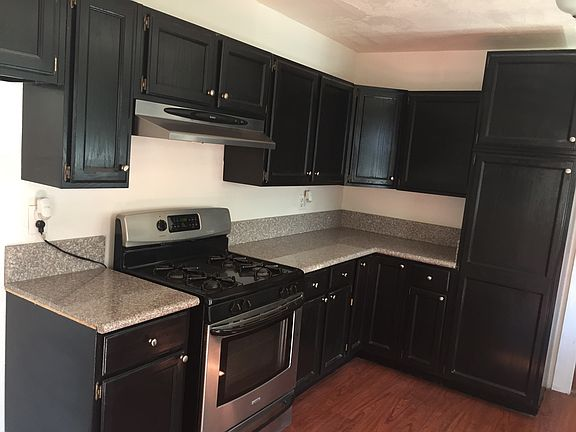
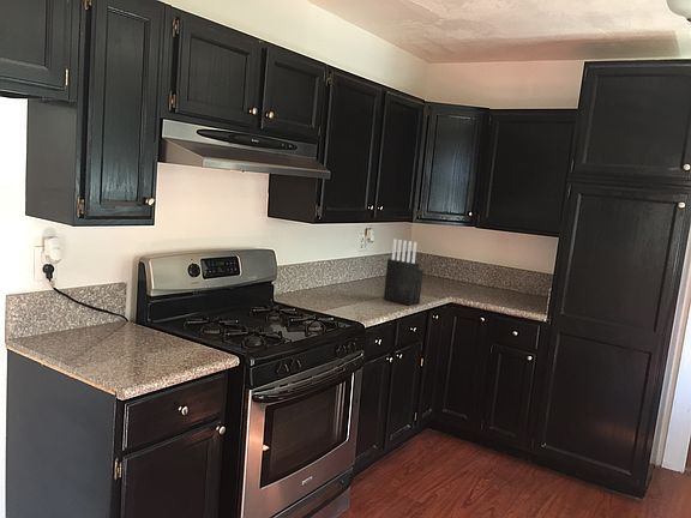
+ knife block (405, 271)
